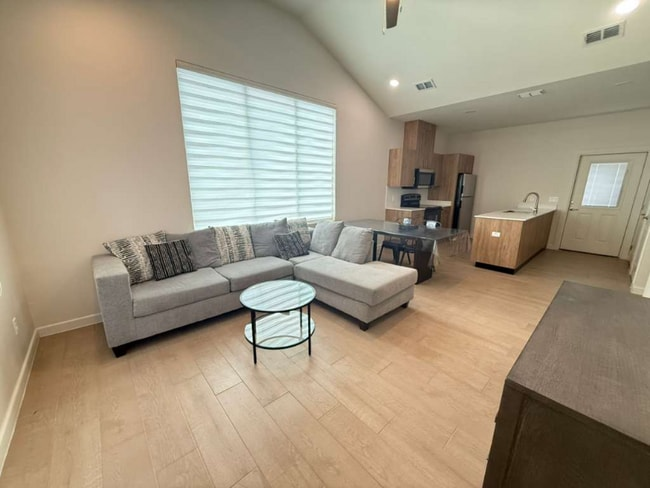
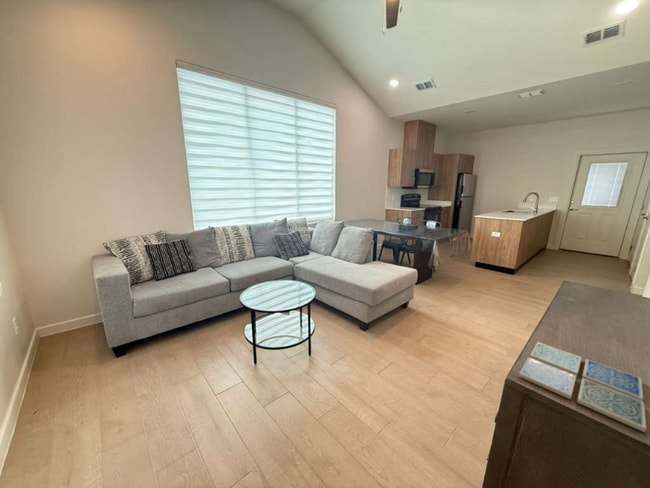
+ drink coaster (576, 376)
